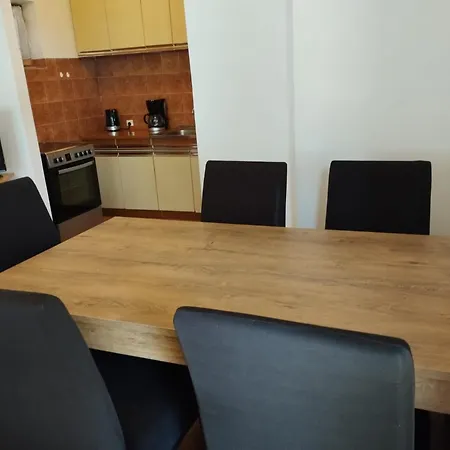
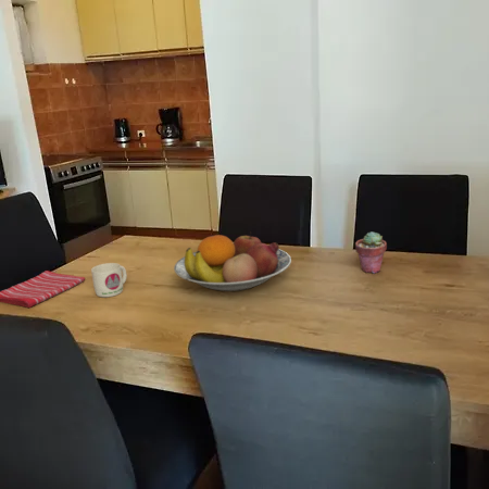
+ dish towel (38, 287)
+ potted succulent (371, 250)
+ mug (111, 277)
+ fruit bowl (231, 258)
